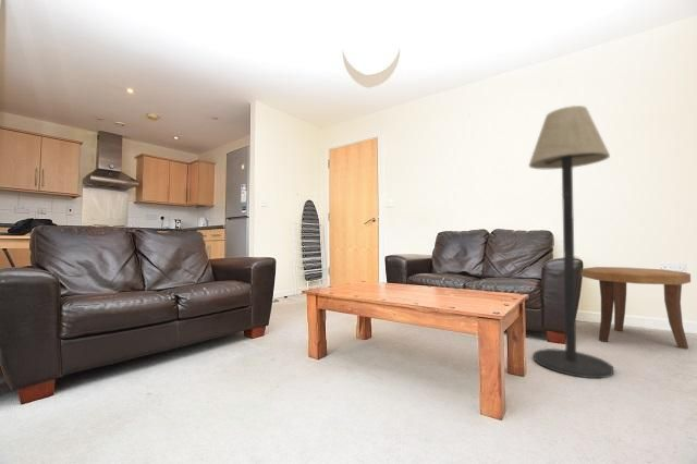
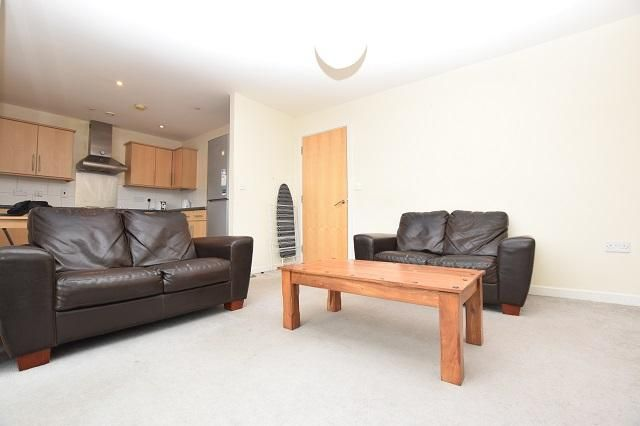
- floor lamp (568, 236)
- side table (625, 304)
